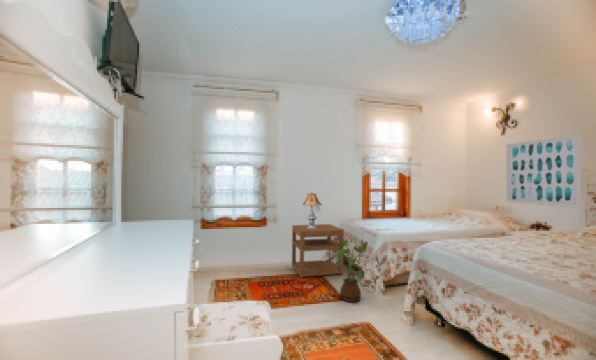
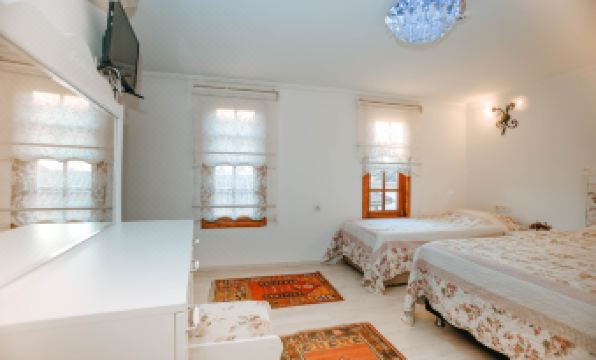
- nightstand (316, 248)
- table lamp (311, 208)
- wall art (538, 172)
- house plant (353, 270)
